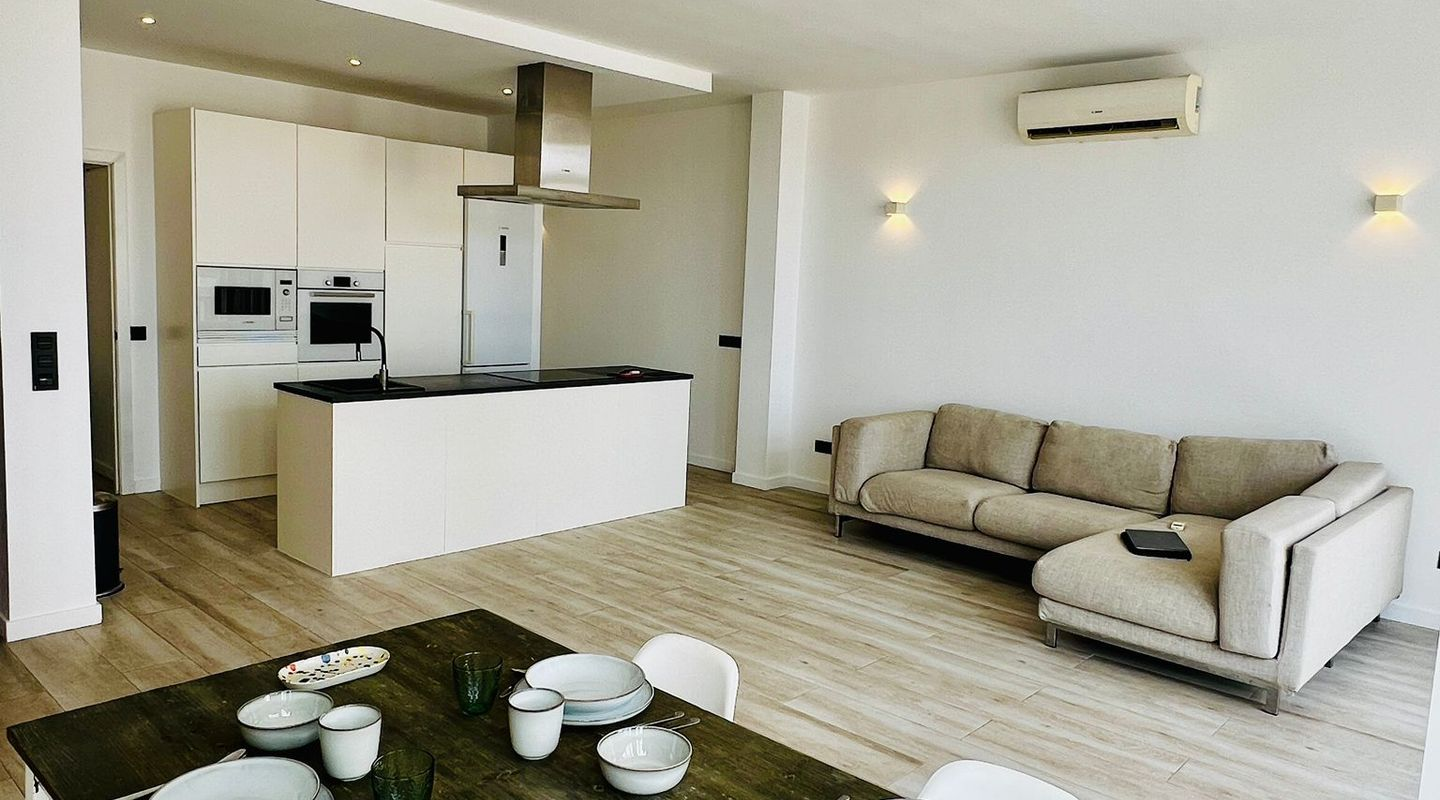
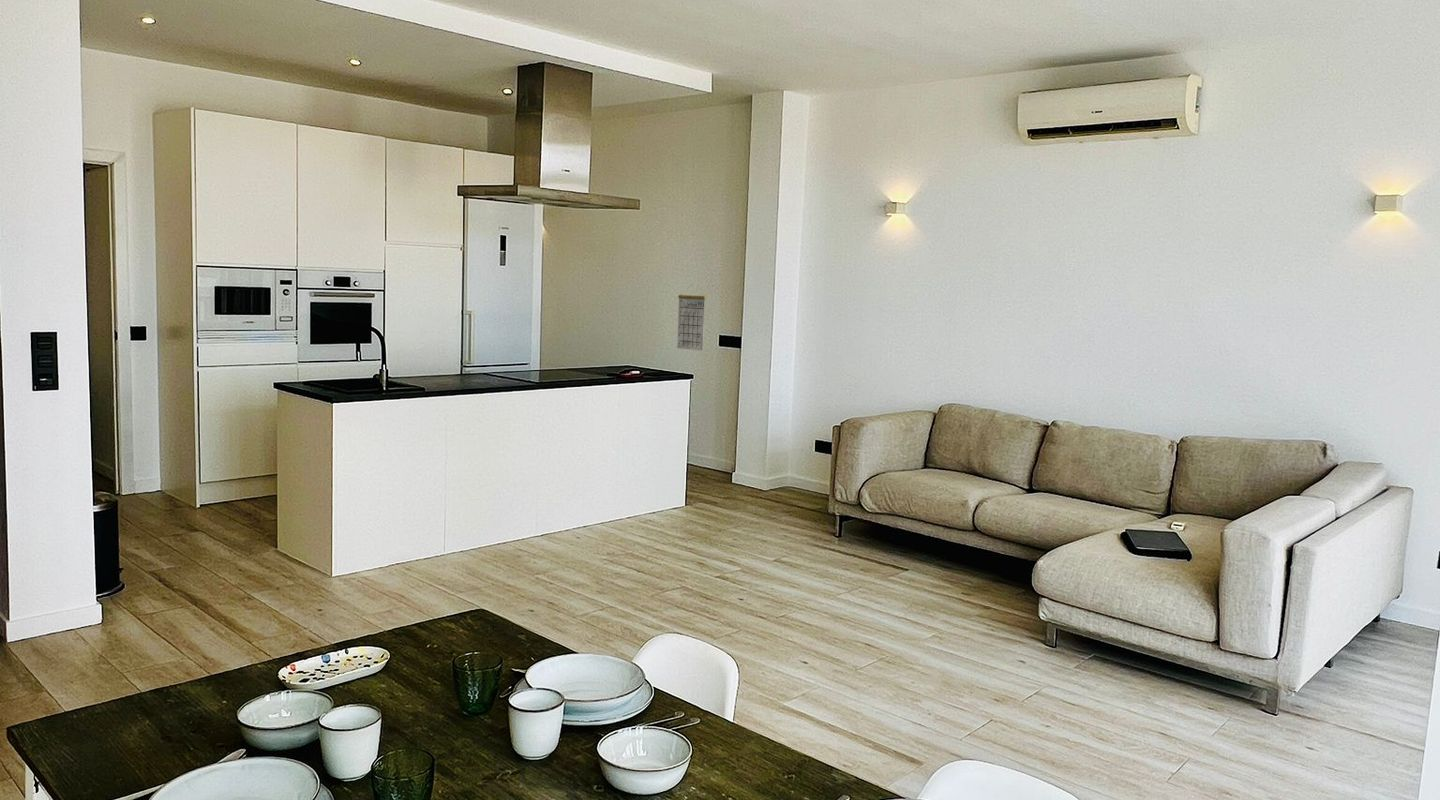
+ calendar (691, 316)
